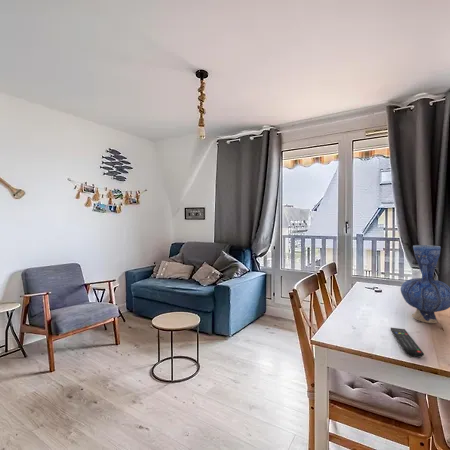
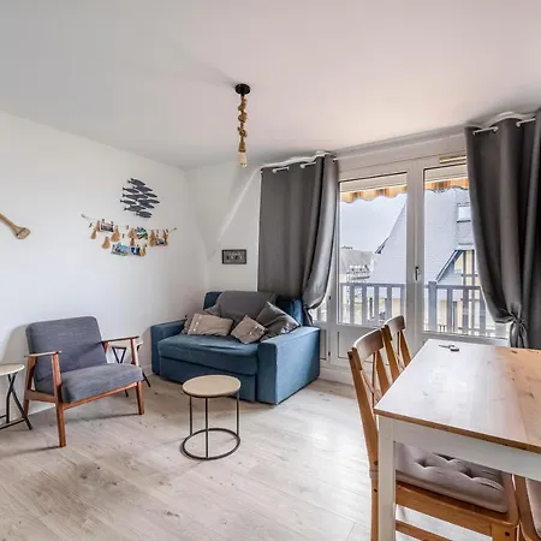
- remote control (405, 341)
- vase (427, 283)
